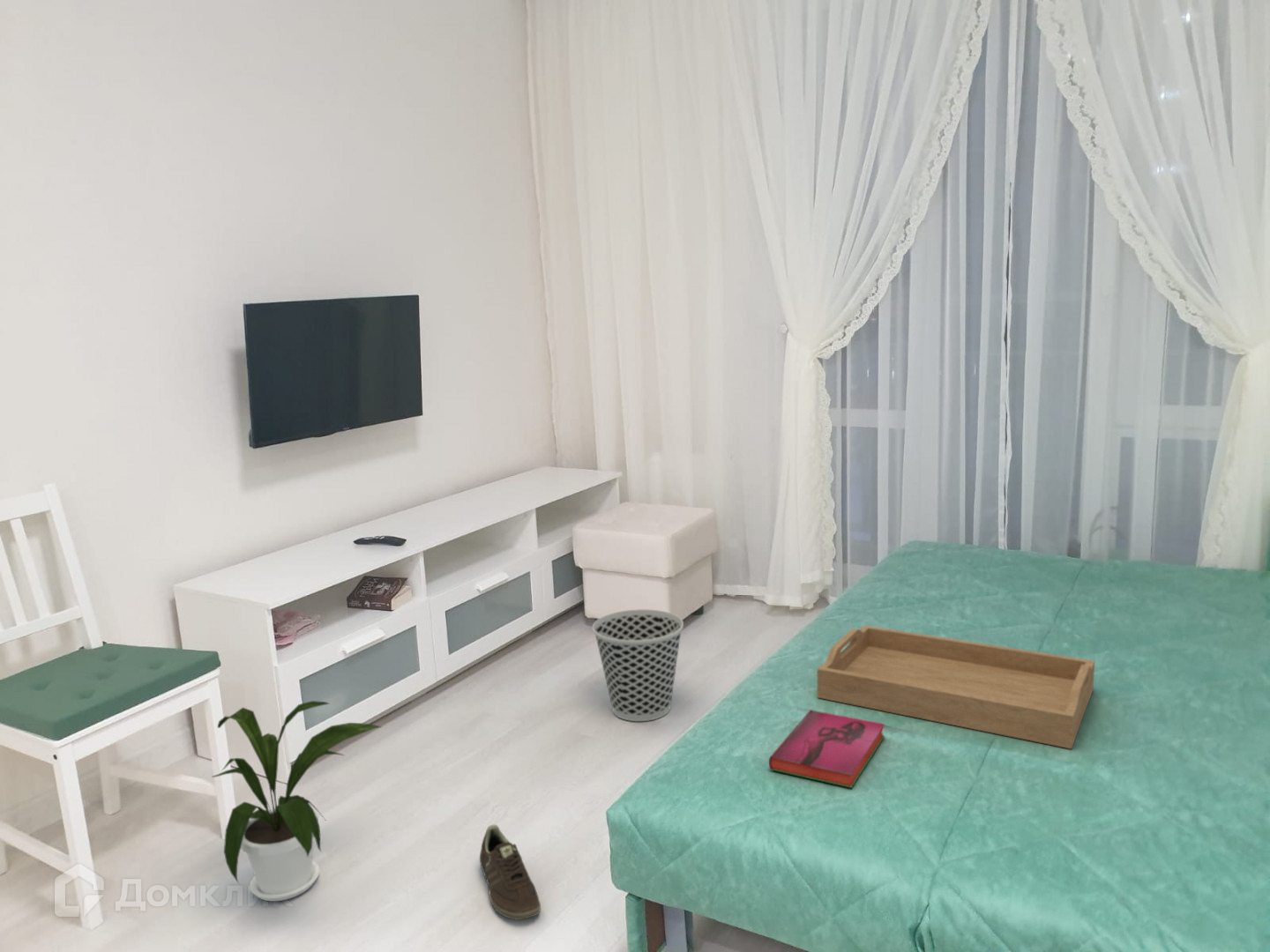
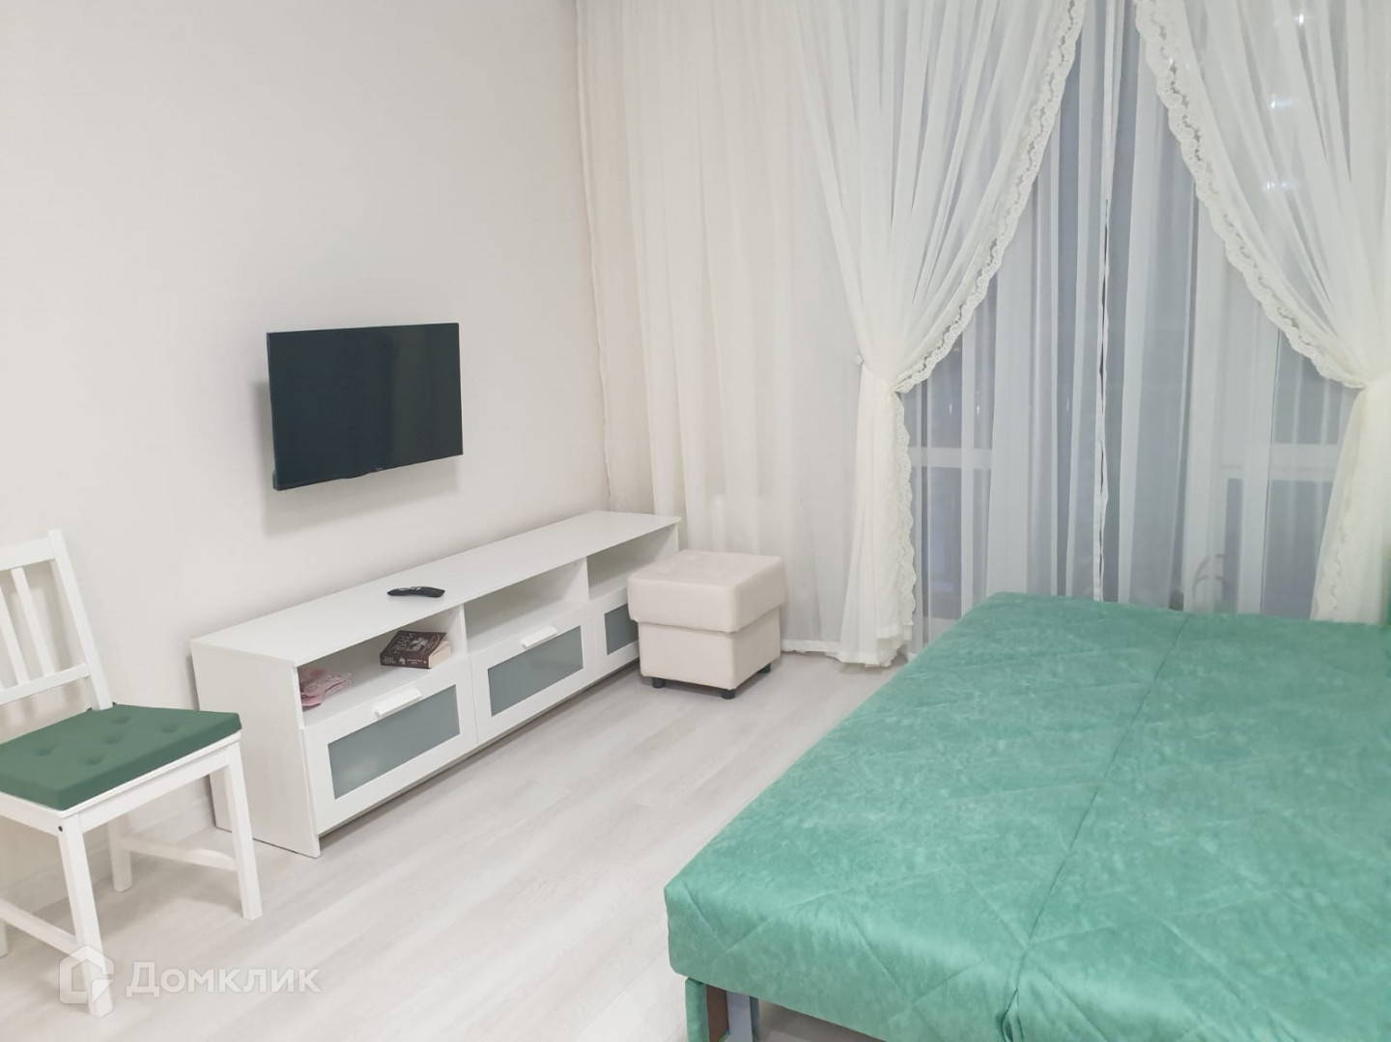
- house plant (280, 796)
- hardback book (828, 746)
- serving tray (954, 674)
- wastebasket (639, 666)
- sneaker (504, 870)
